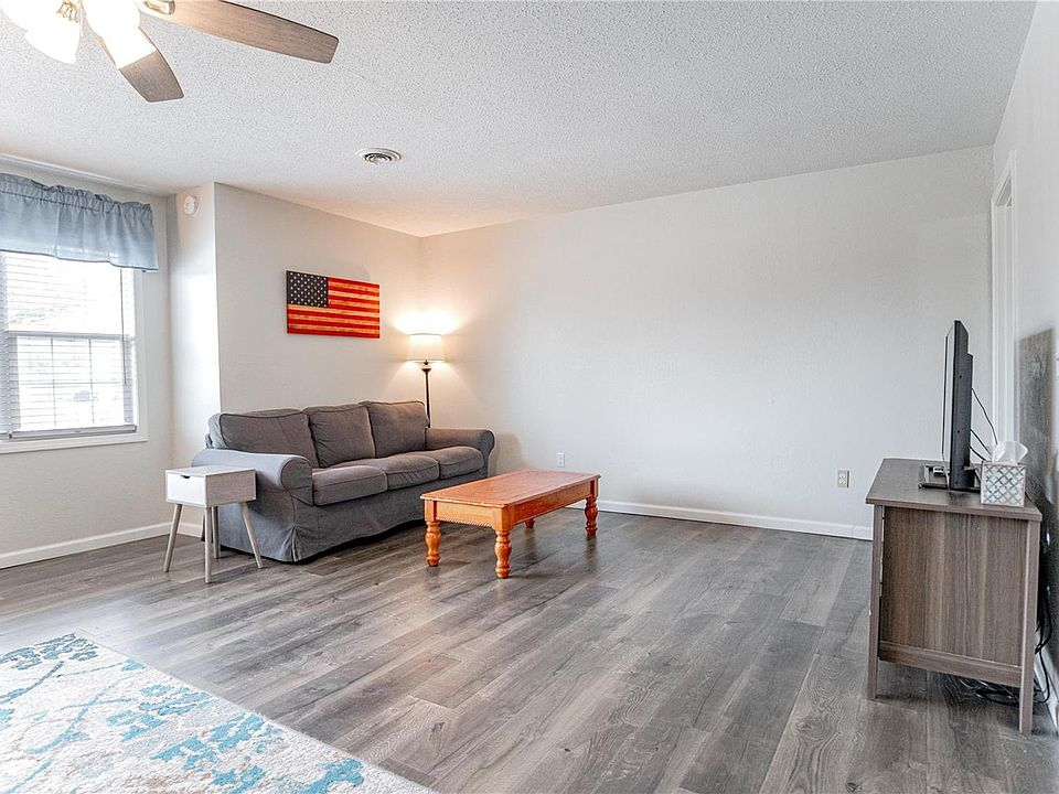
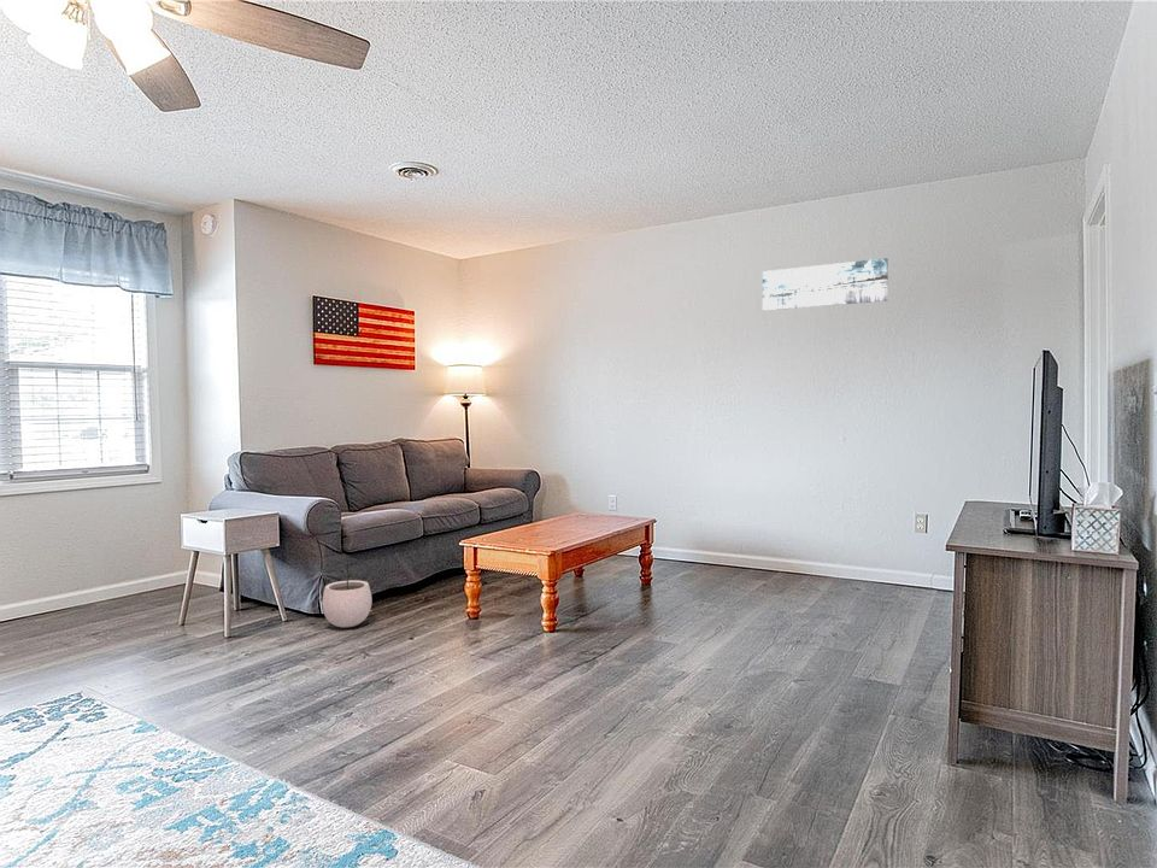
+ plant pot (347, 596)
+ wall art (822, 285)
